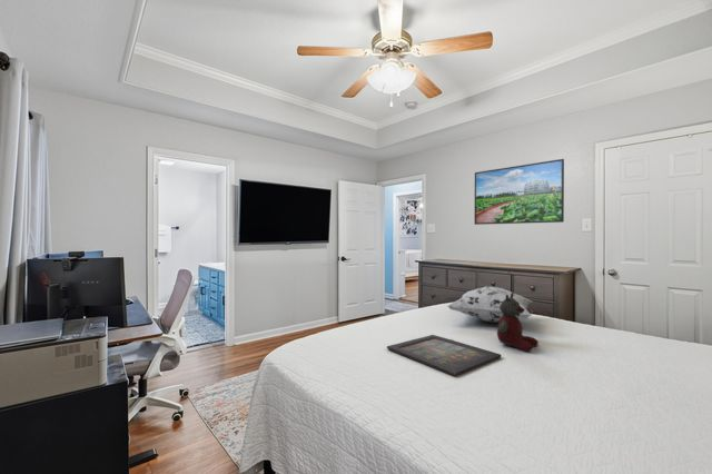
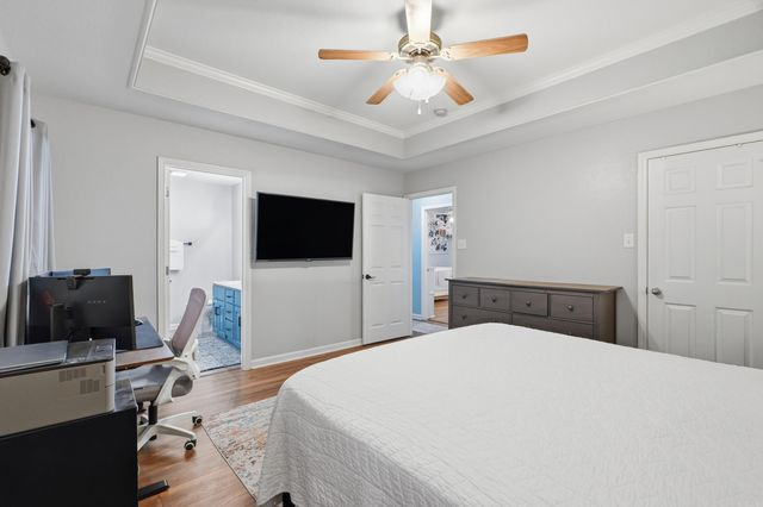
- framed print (514, 195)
- icon panel (442, 352)
- decorative pillow (491, 304)
- stuffed bear (516, 319)
